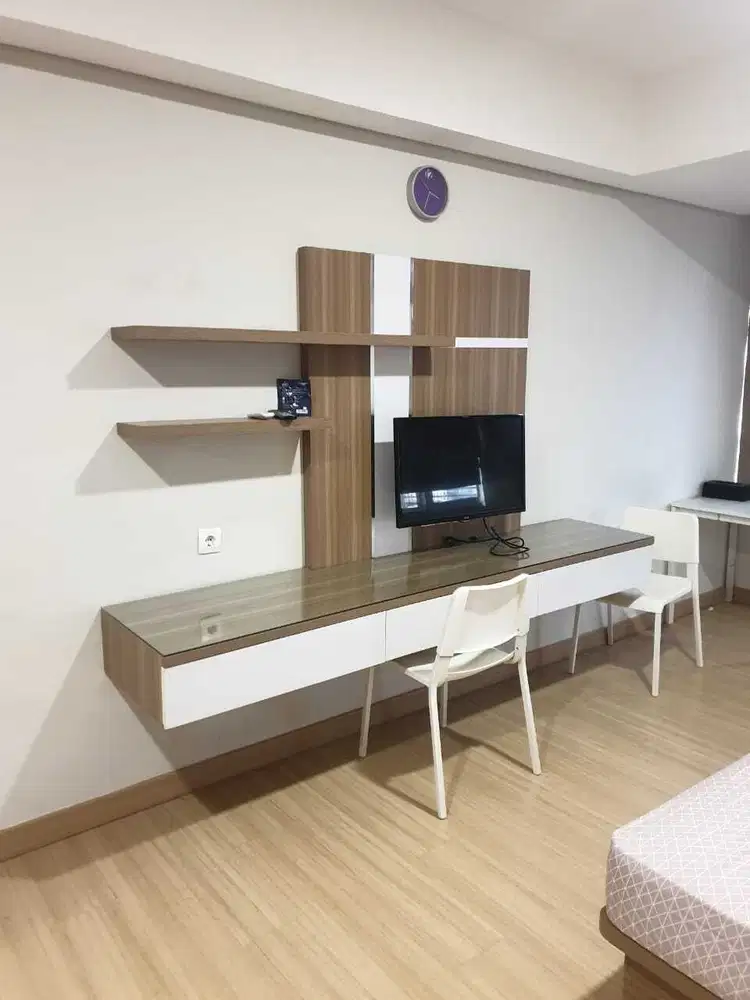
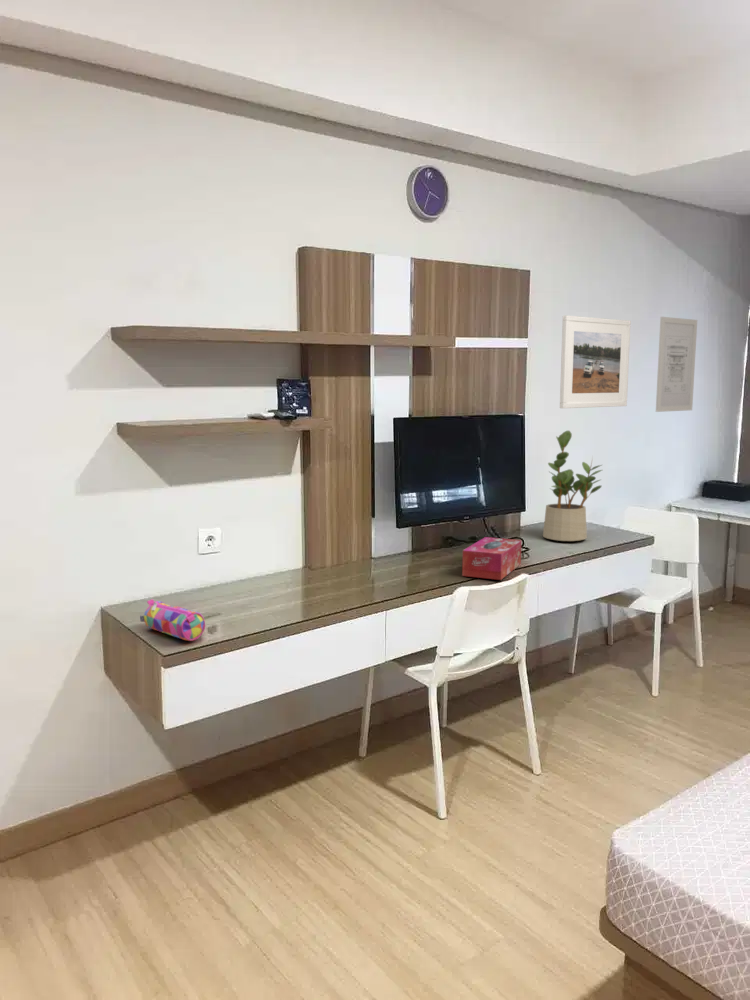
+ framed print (596, 363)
+ wall art (676, 365)
+ potted plant (573, 485)
+ pencil case (172, 620)
+ tissue box (492, 557)
